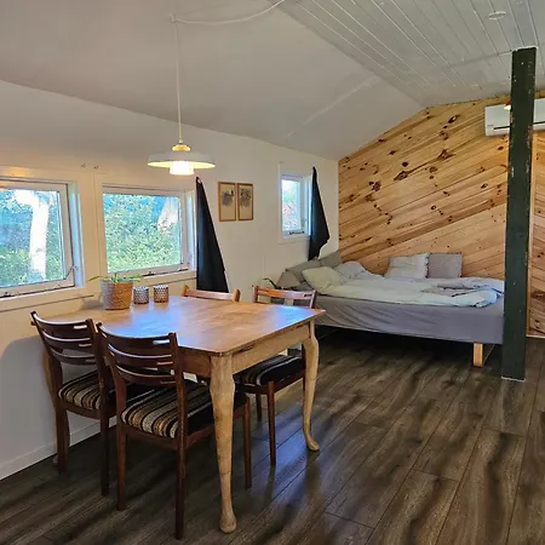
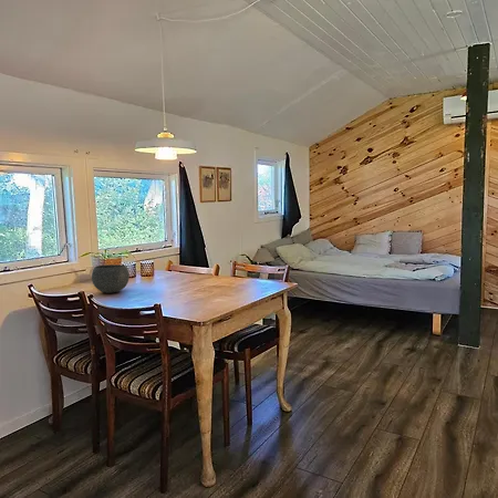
+ bowl (110, 279)
